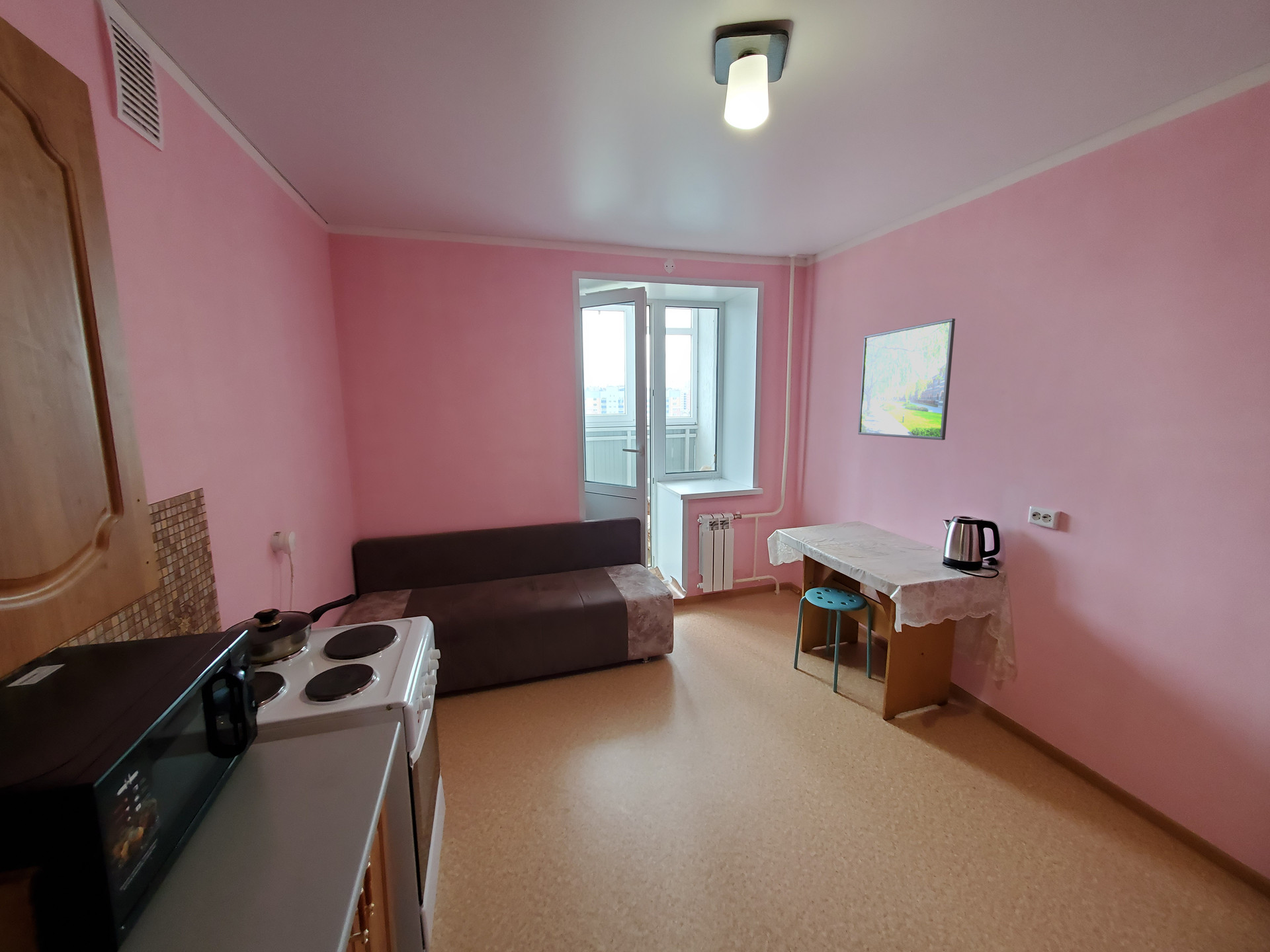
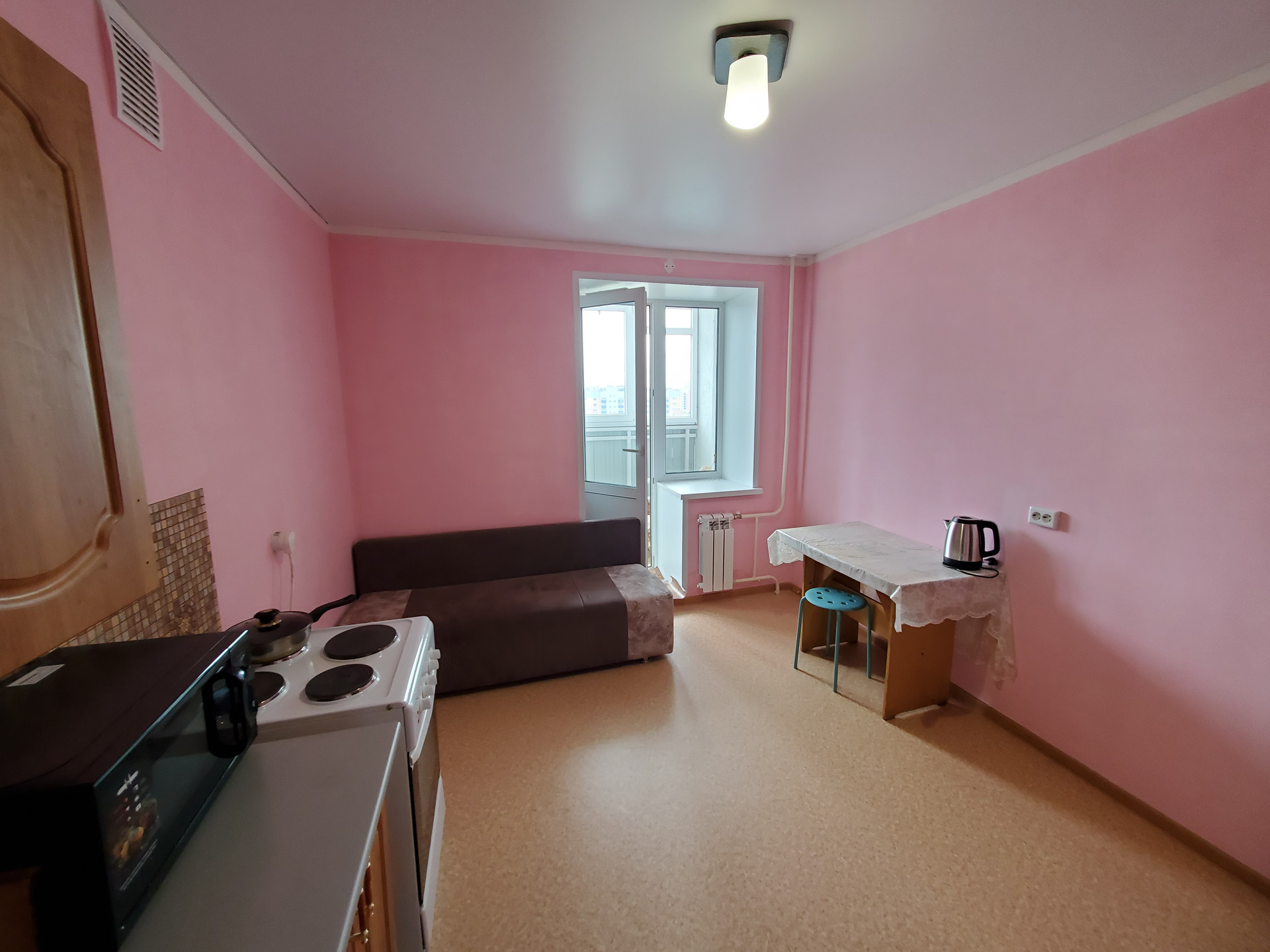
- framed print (901, 383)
